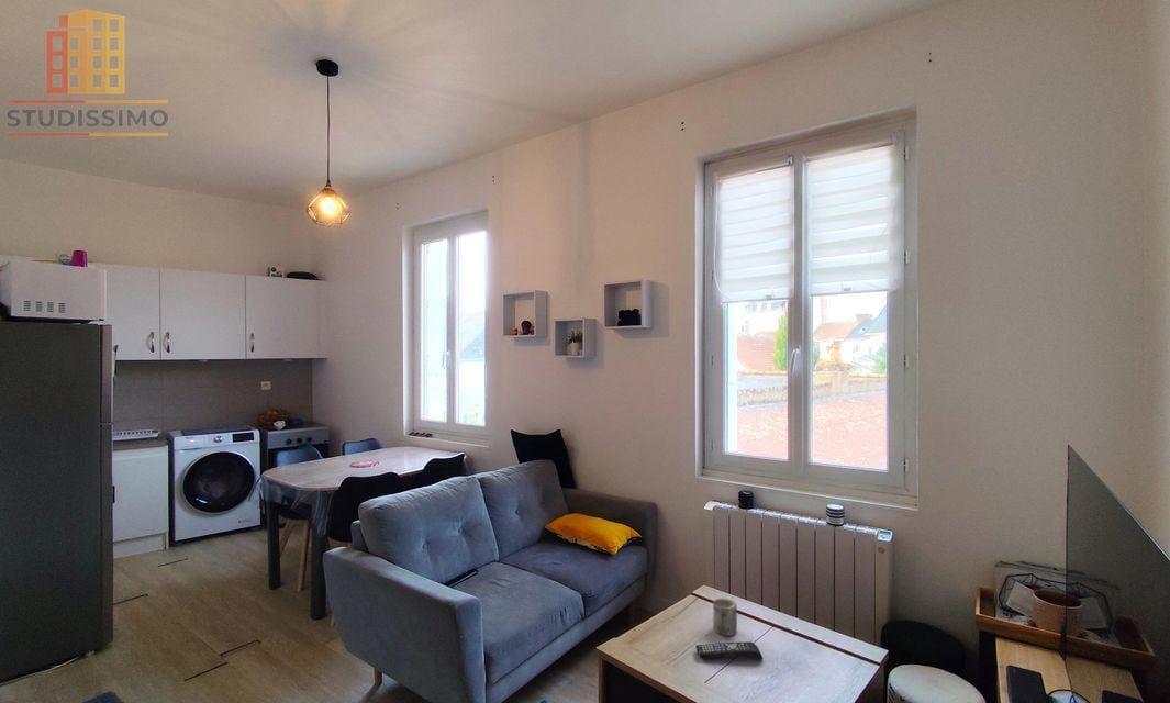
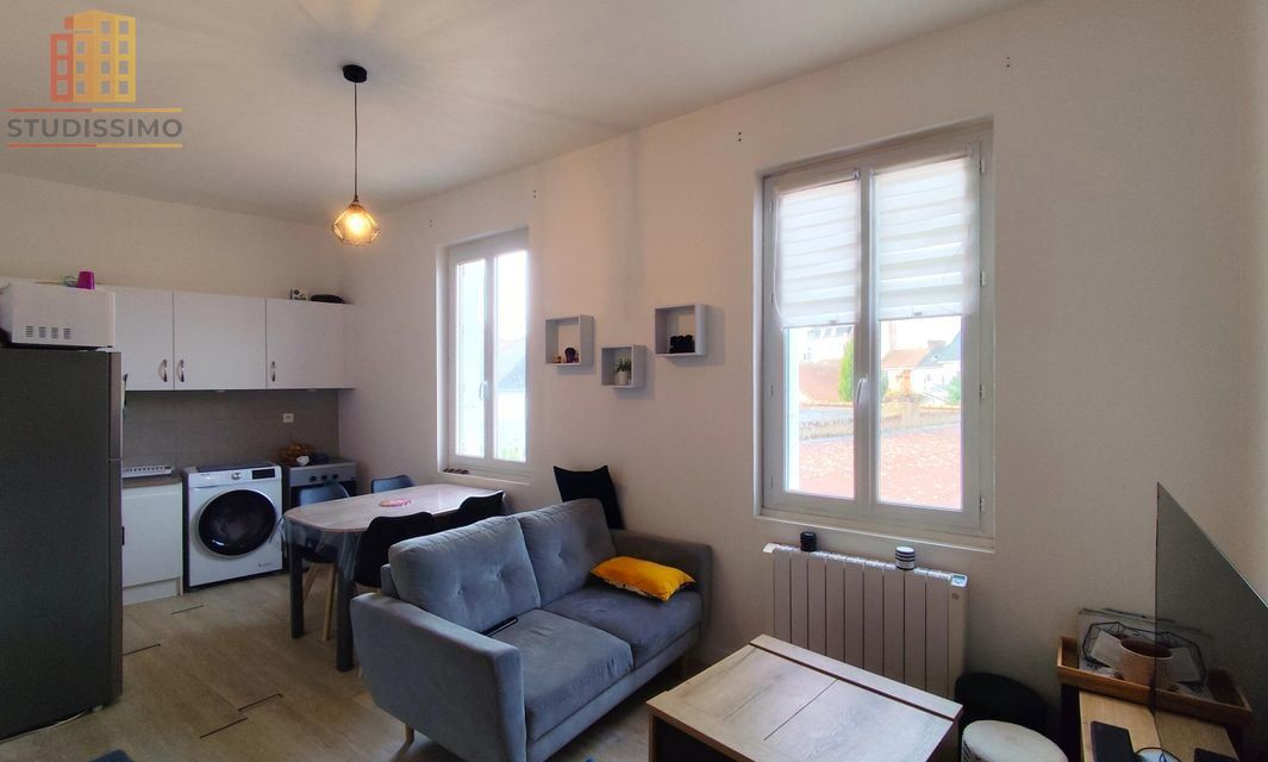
- mug (725, 615)
- remote control (728, 650)
